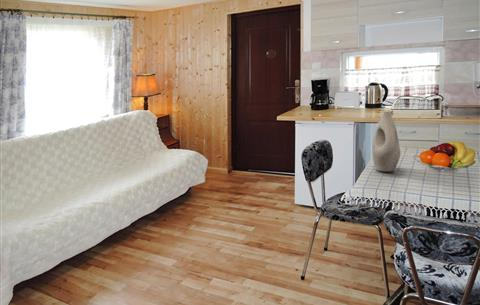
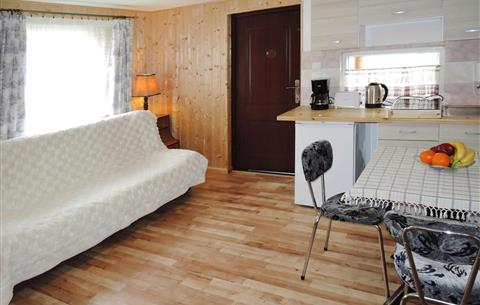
- vase (386, 140)
